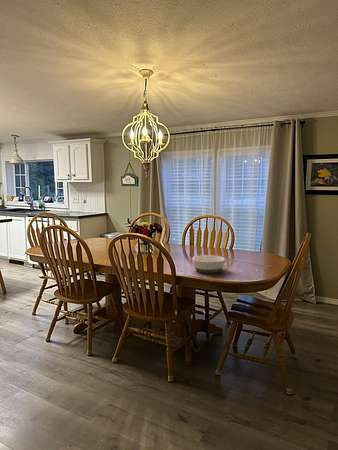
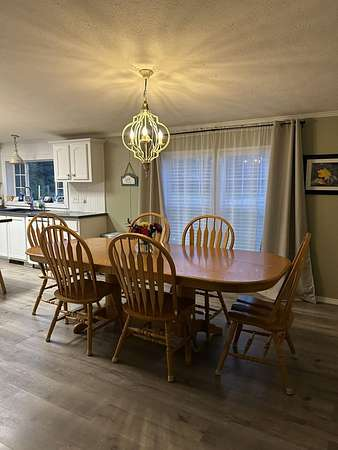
- bowl (208, 264)
